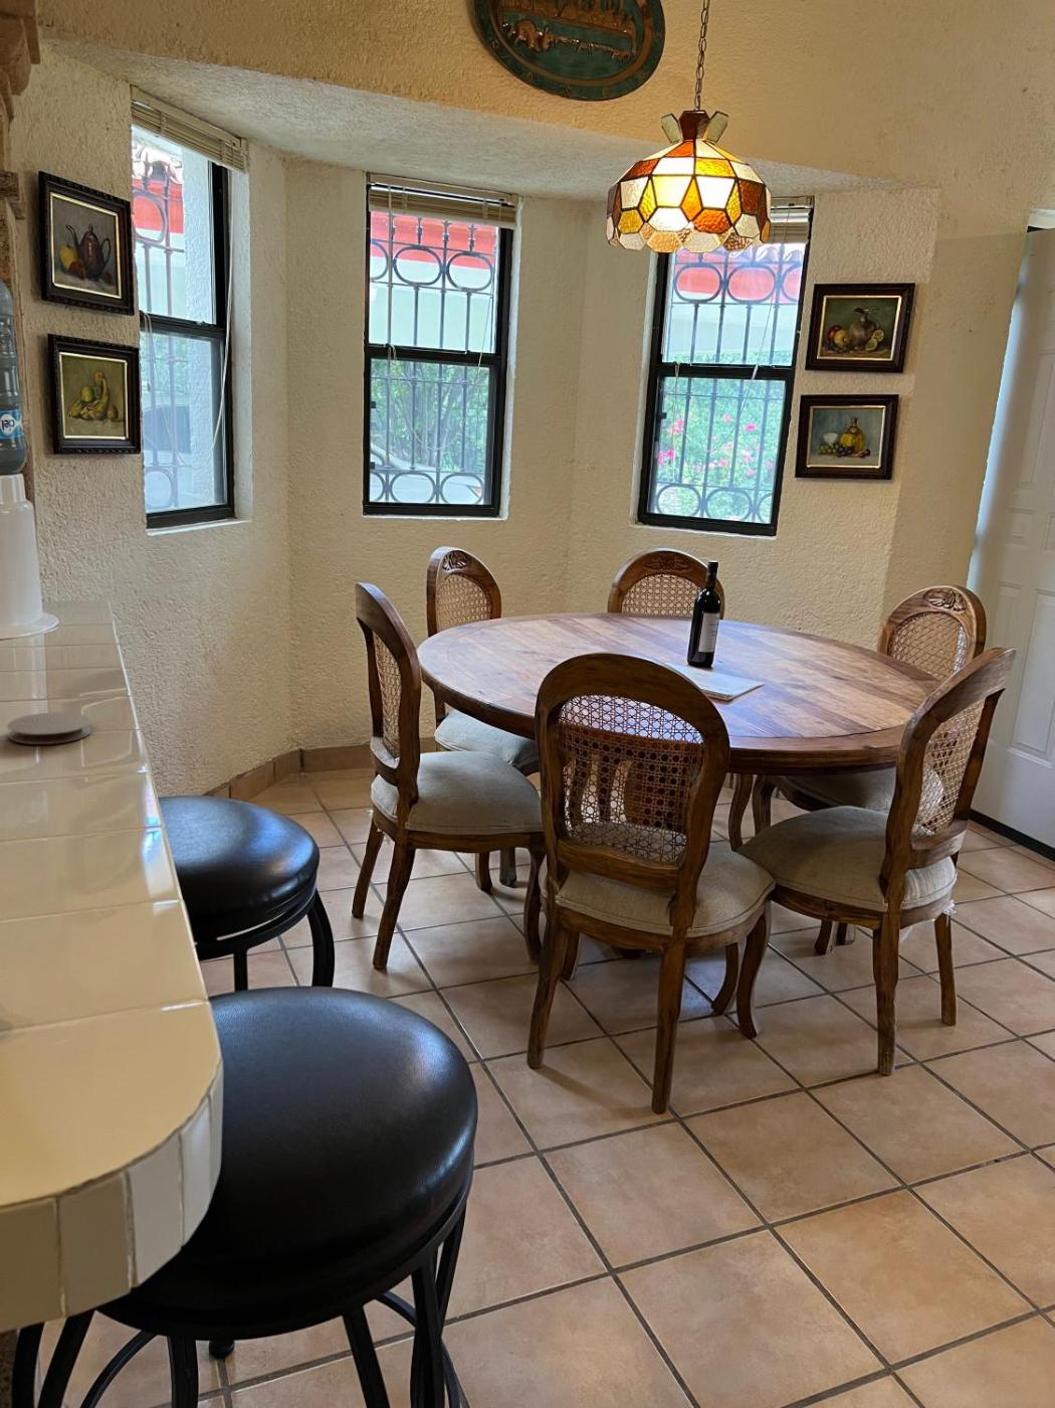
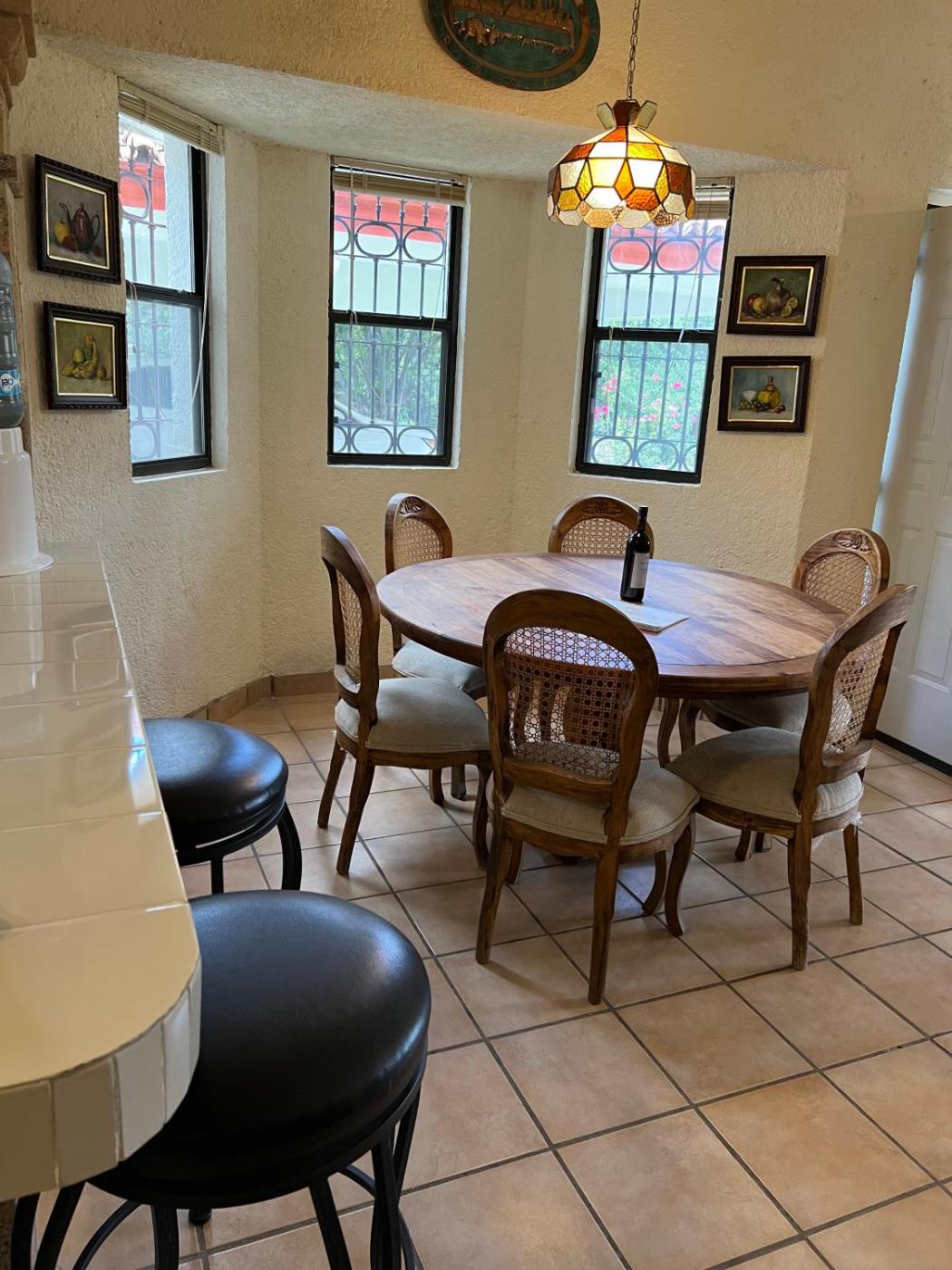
- coaster (50, 727)
